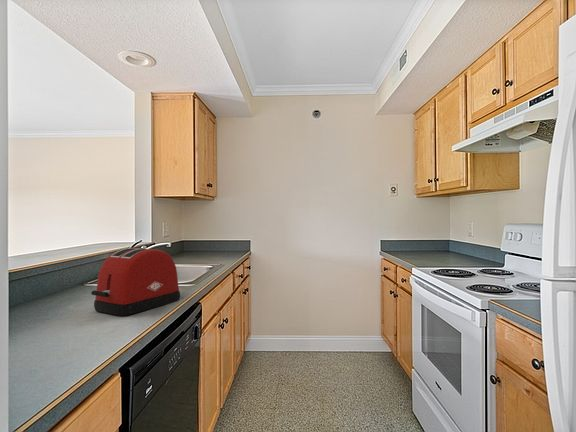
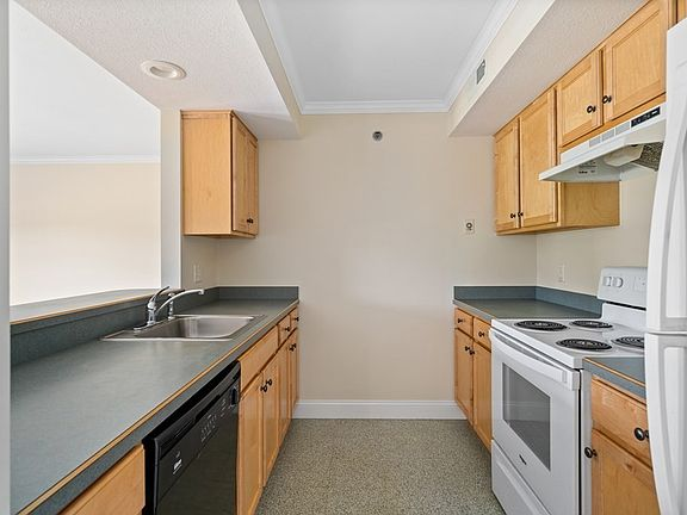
- toaster (139, 276)
